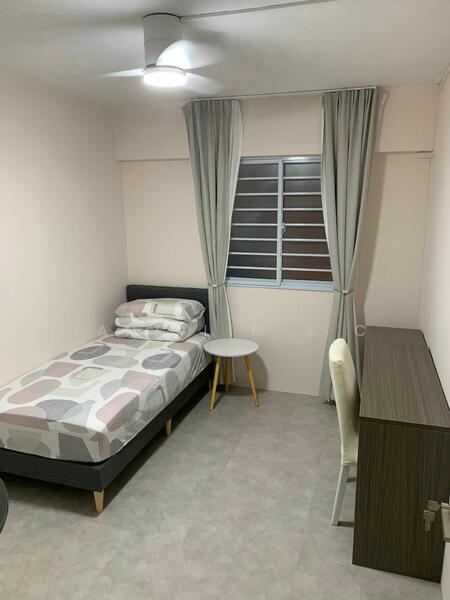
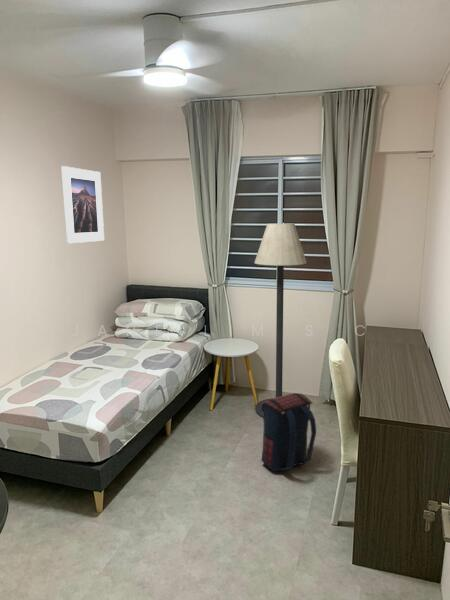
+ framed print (84, 206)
+ satchel (291, 433)
+ floor lamp (279, 320)
